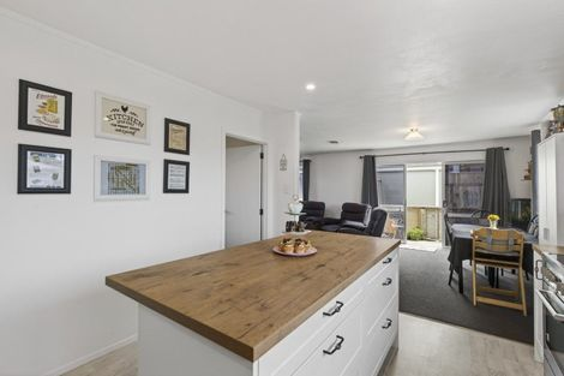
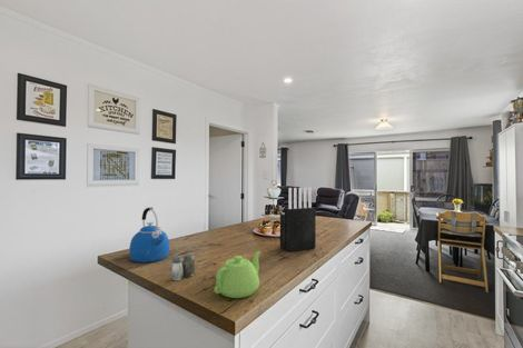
+ knife block (296, 217)
+ teapot (239, 272)
+ salt and pepper shaker (182, 266)
+ kettle (151, 232)
